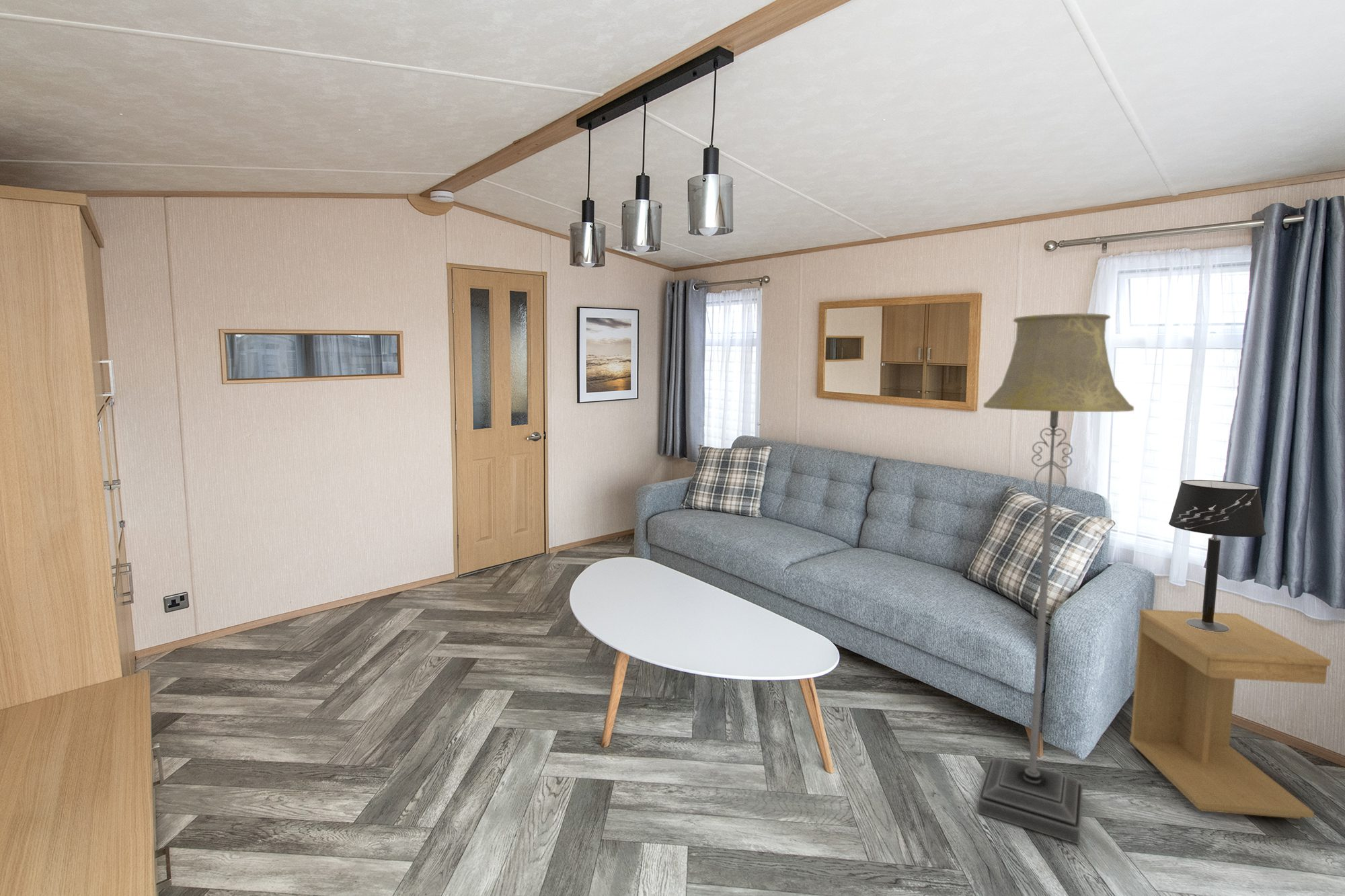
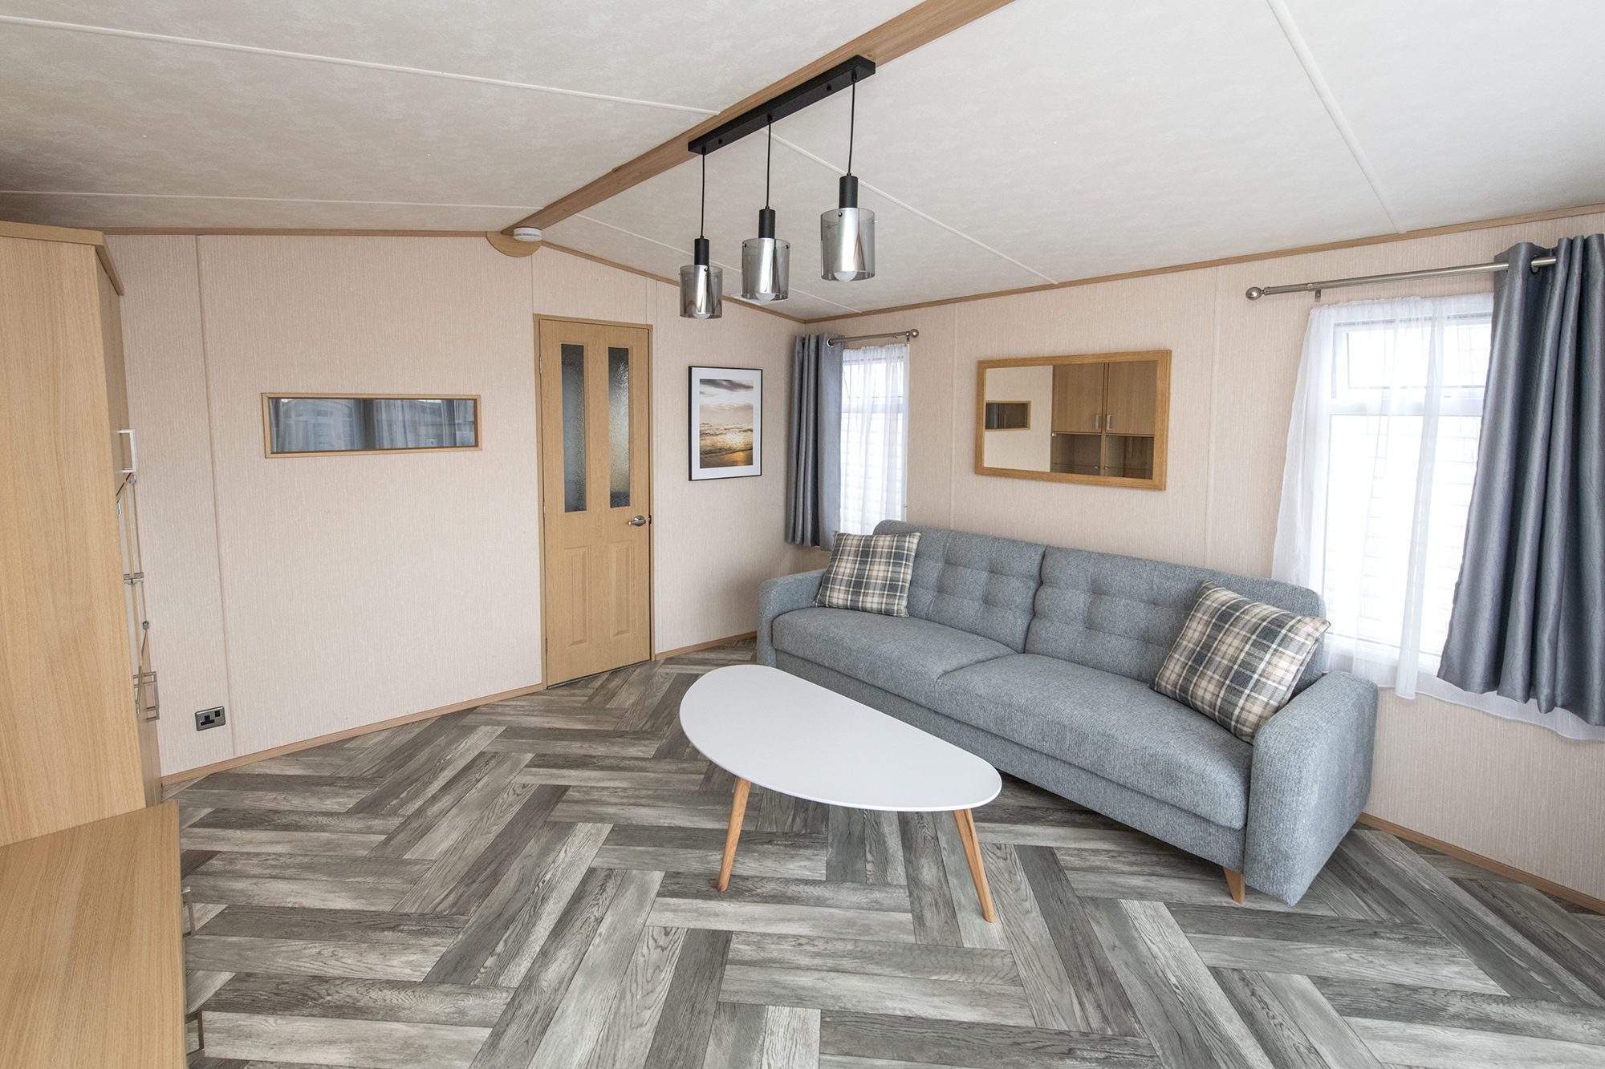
- table lamp (1213, 555)
- floor lamp (1044, 569)
- side table (1219, 708)
